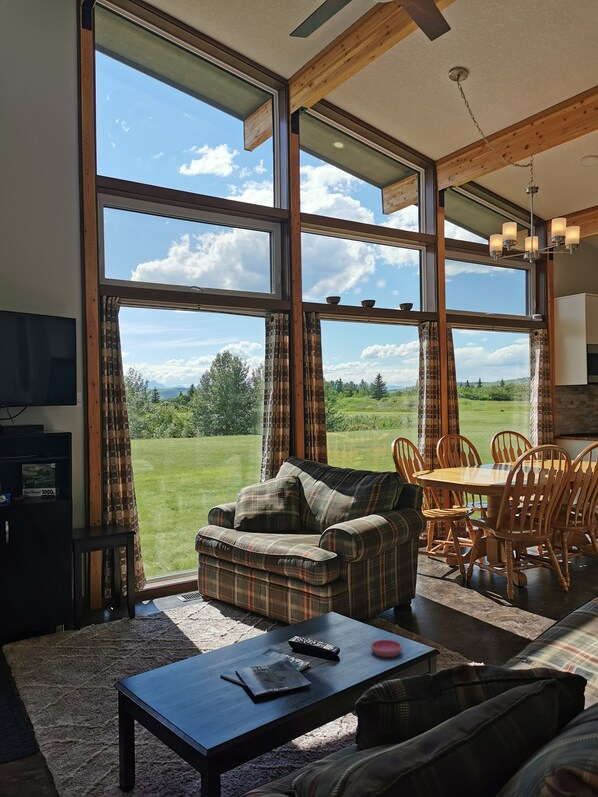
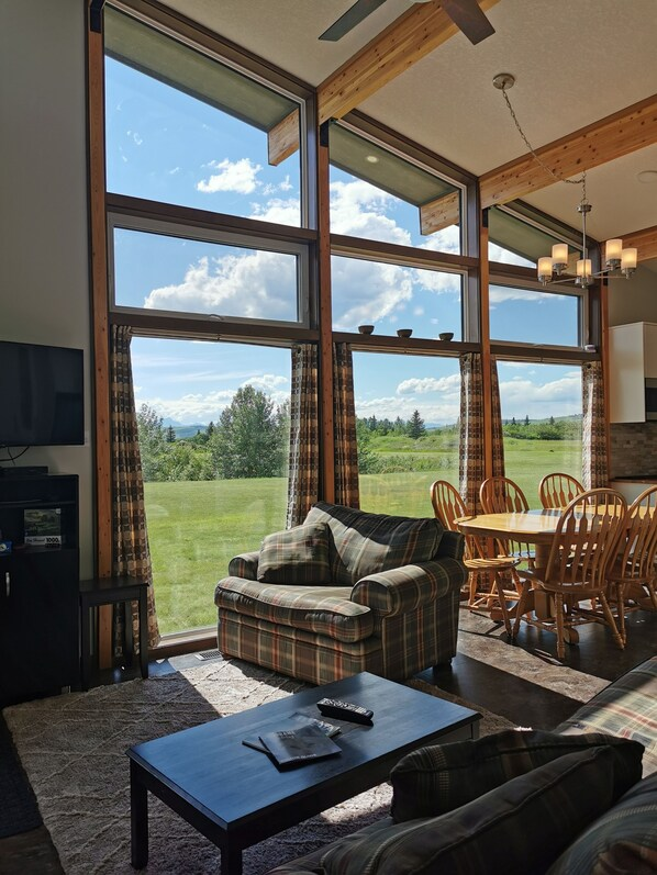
- saucer (386, 648)
